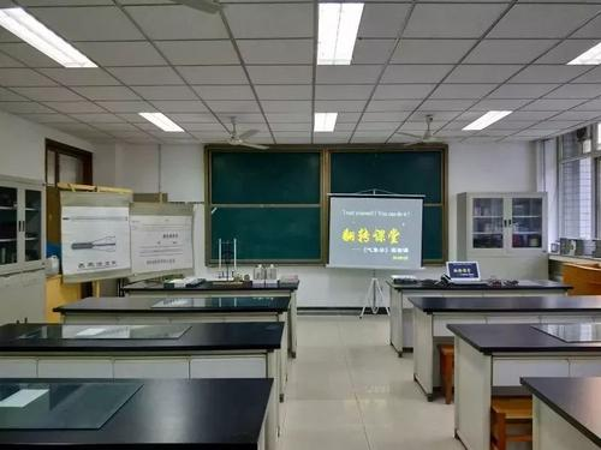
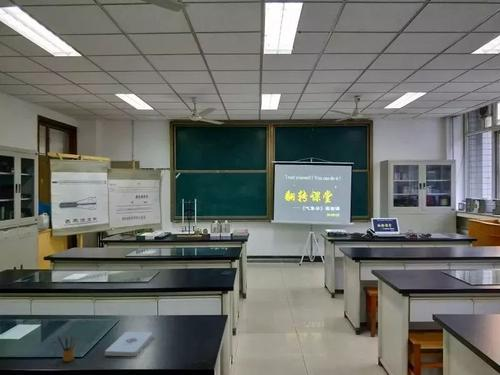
+ notepad (130, 343)
+ pencil box (67, 347)
